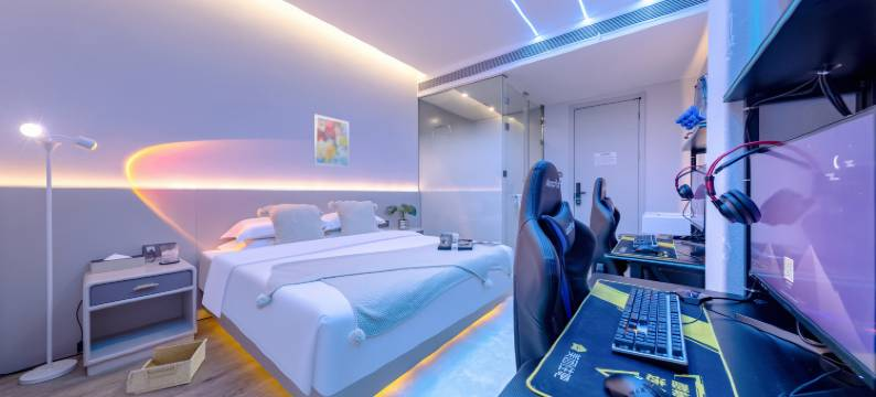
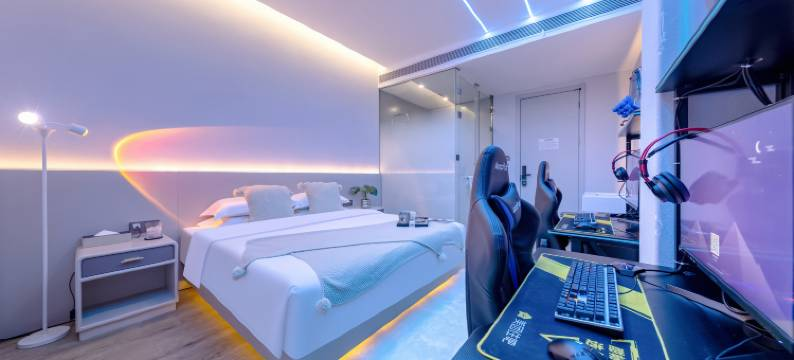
- wall art (332, 141)
- storage bin (170, 364)
